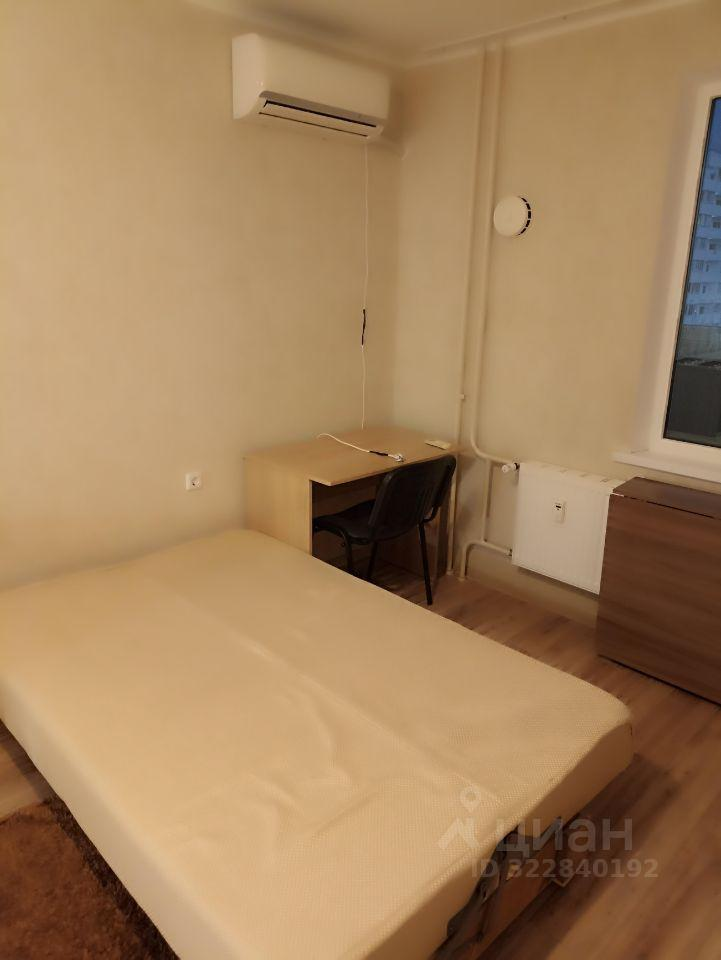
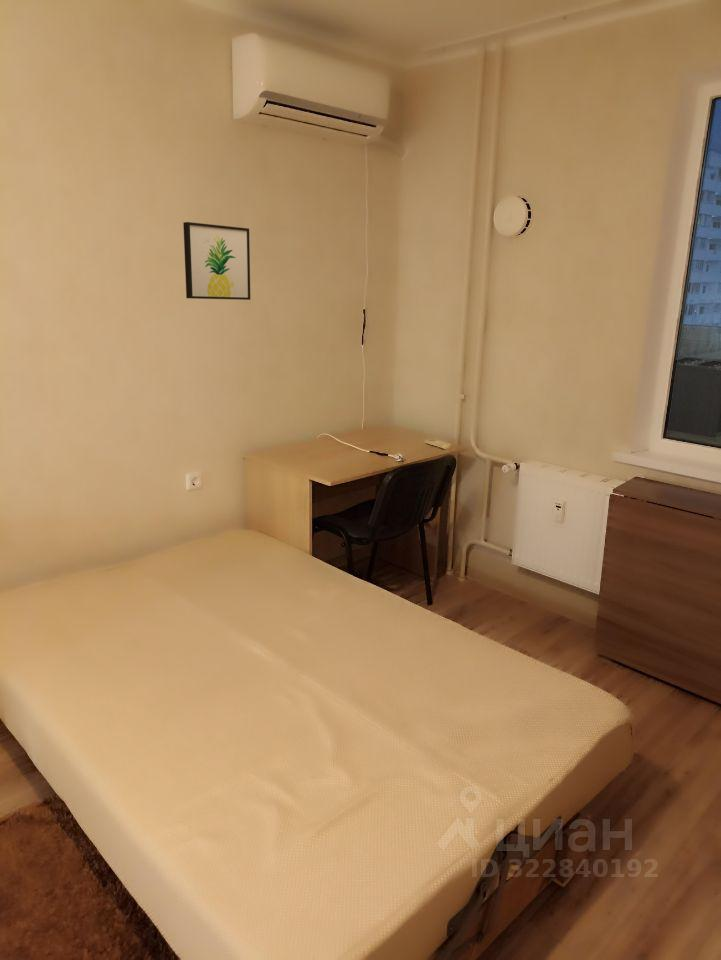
+ wall art (218, 262)
